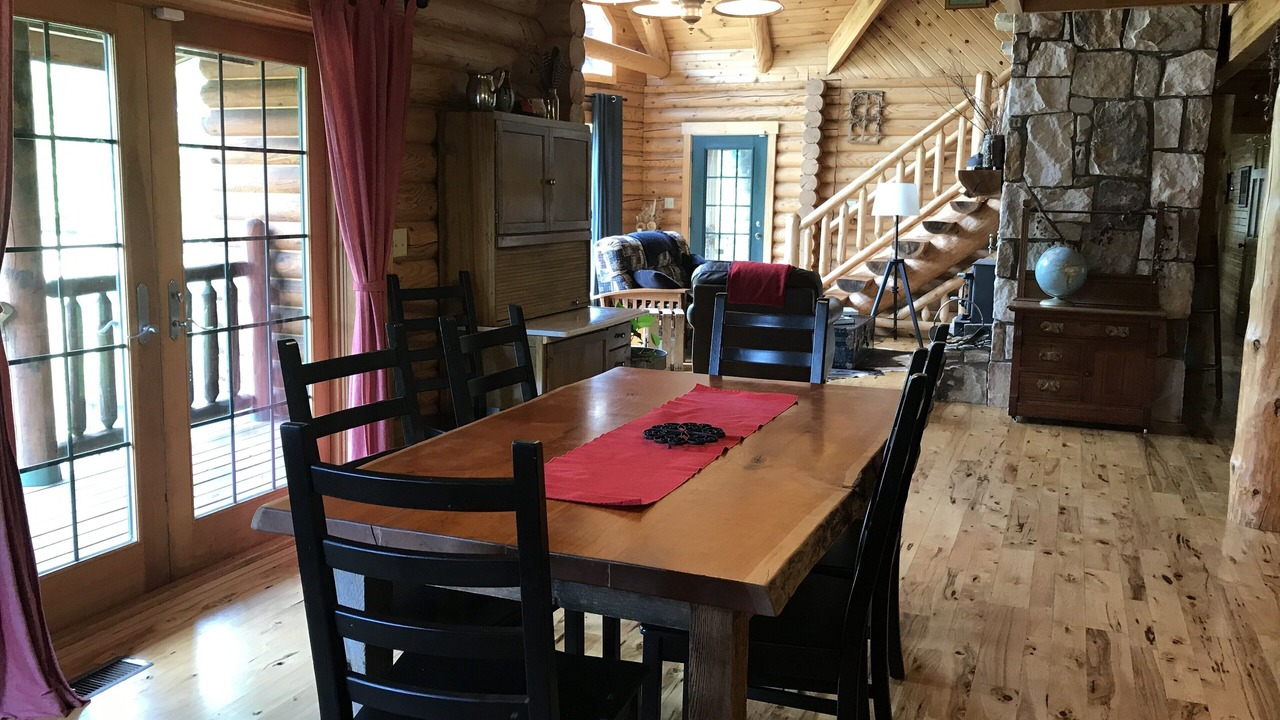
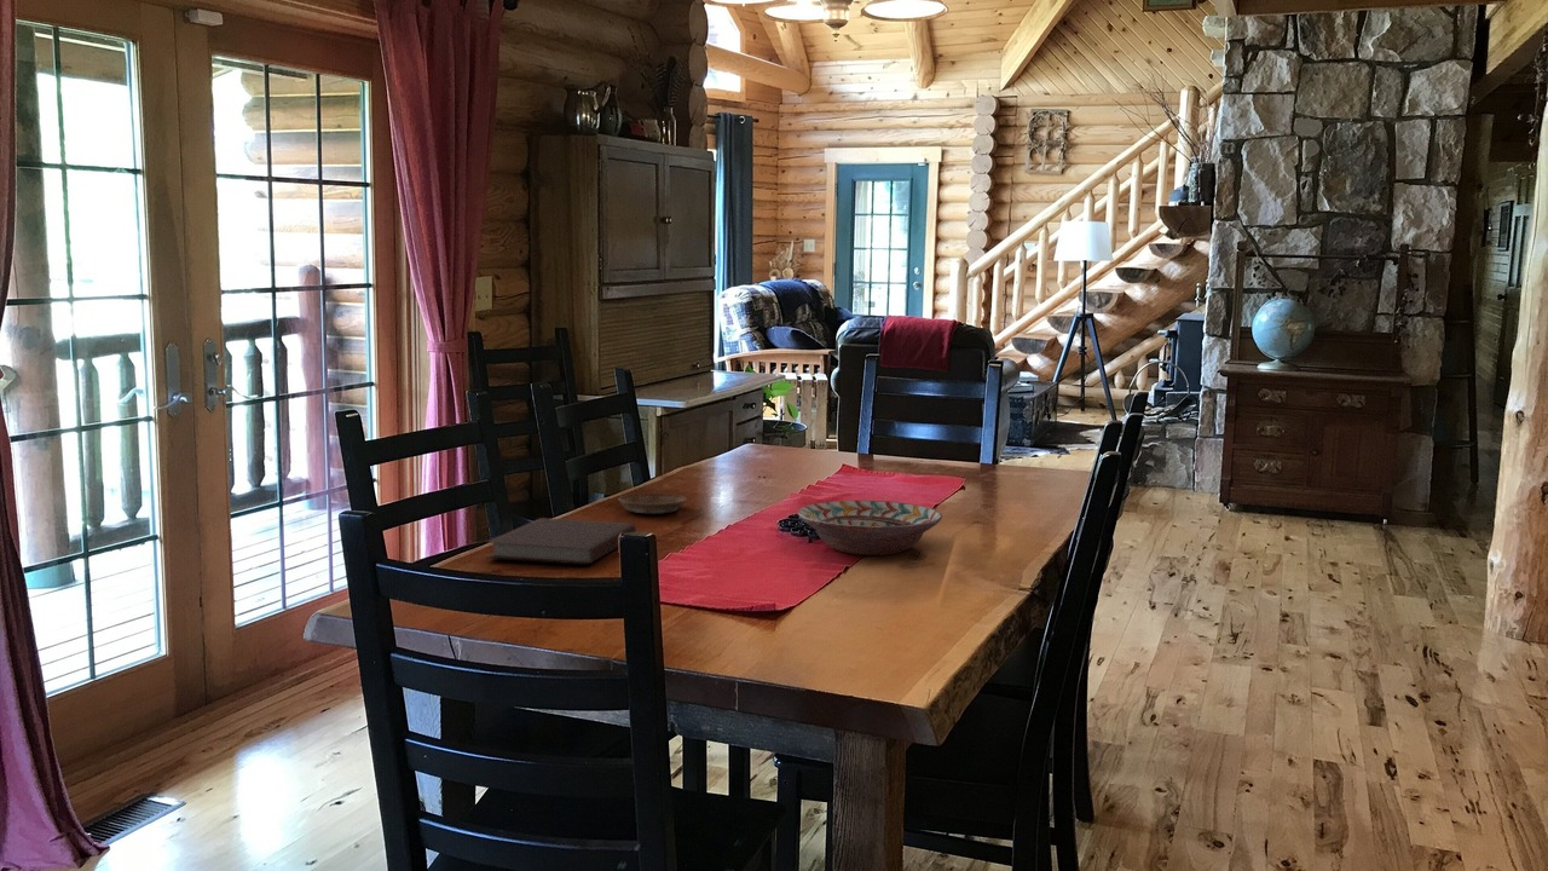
+ saucer (652, 503)
+ decorative bowl (868, 530)
+ notebook (564, 540)
